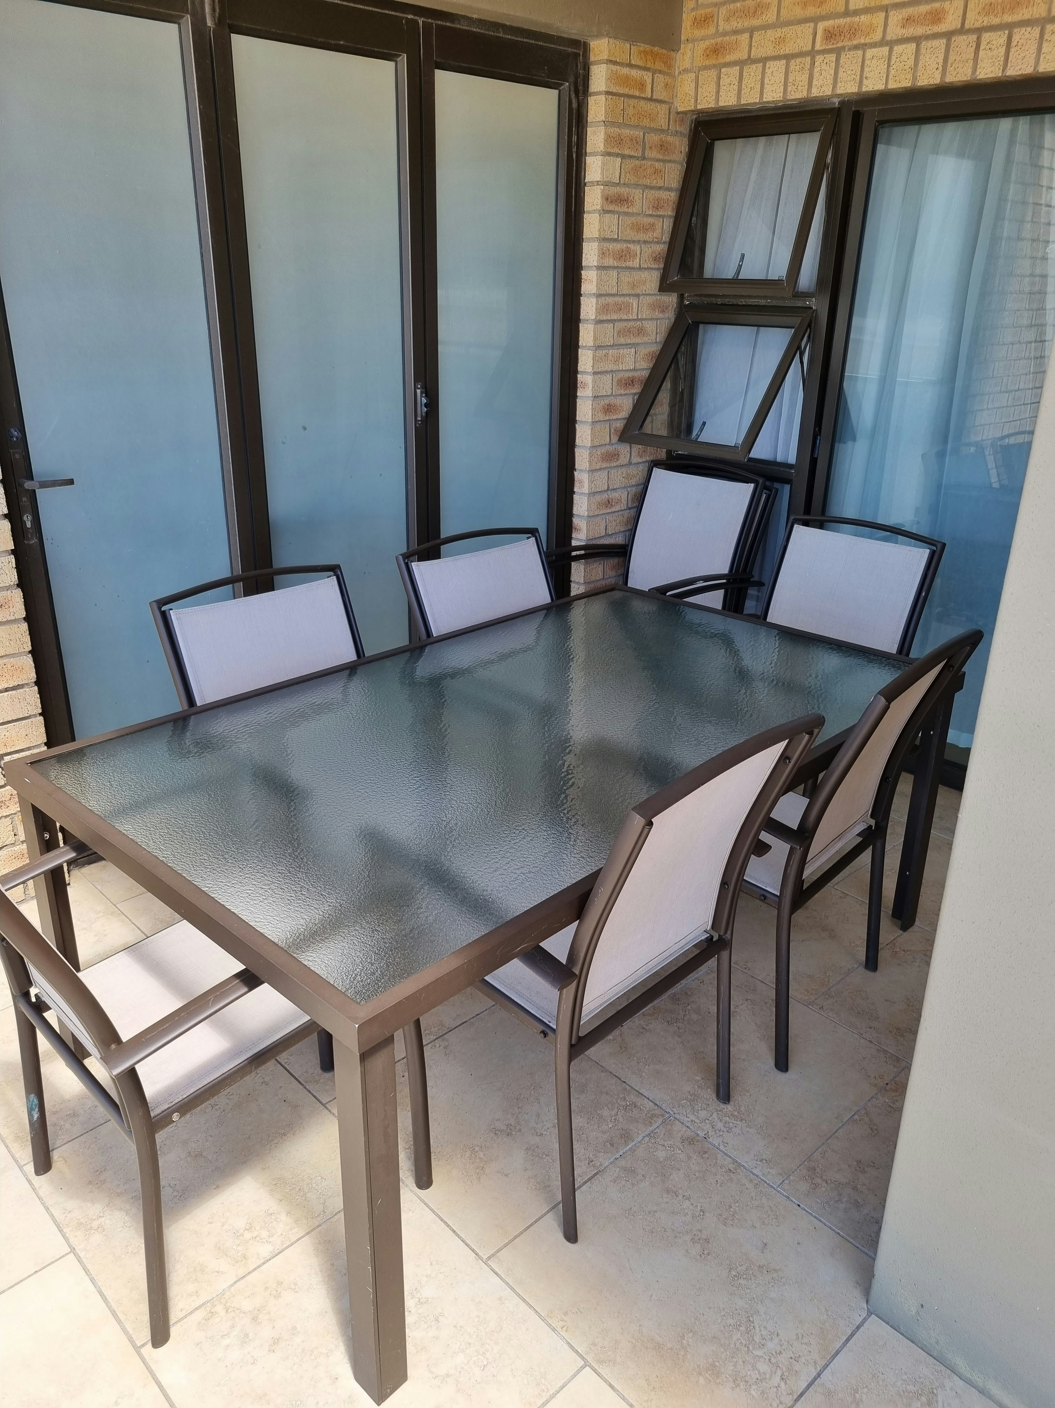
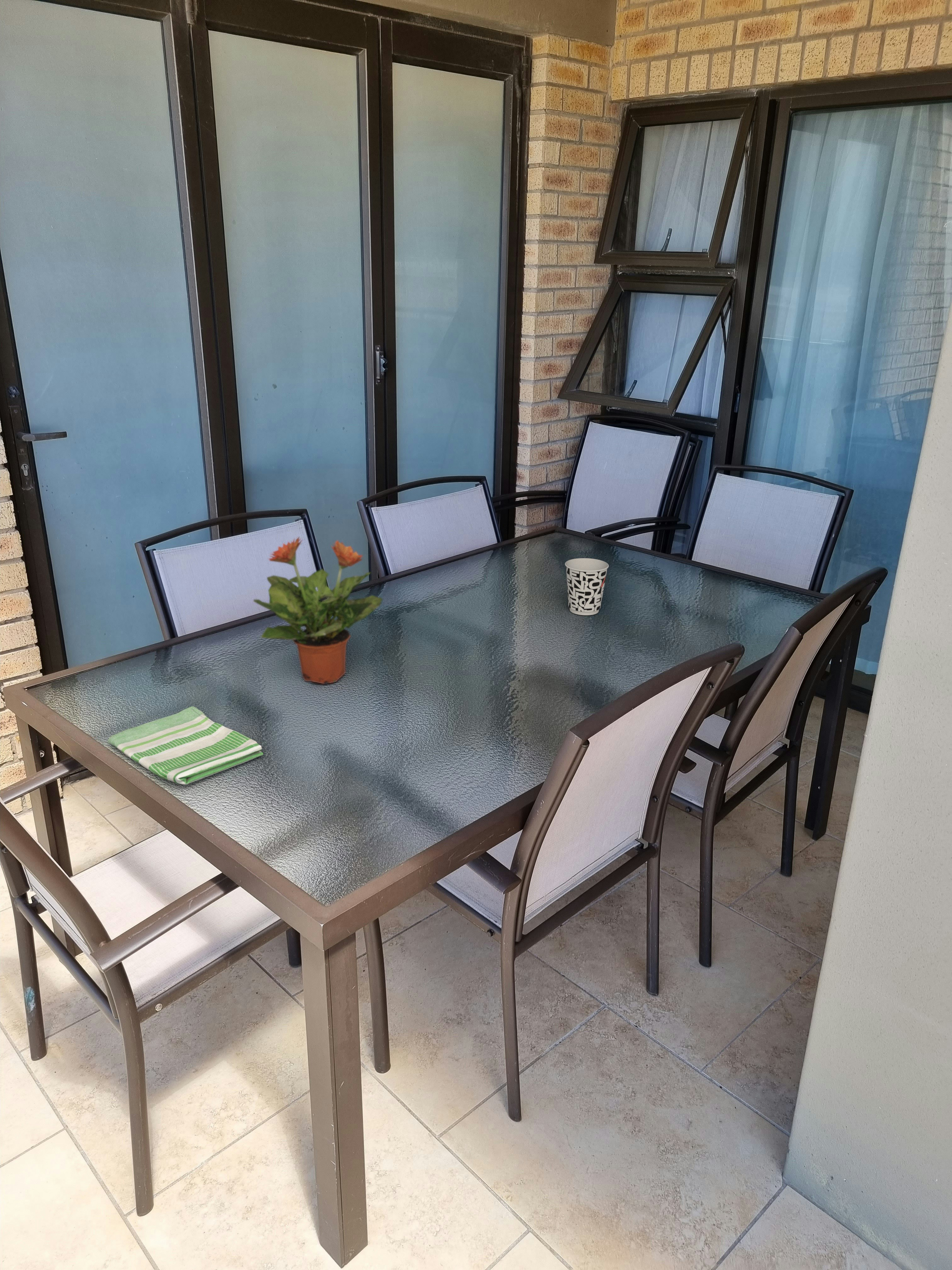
+ potted plant (320, 609)
+ cup (585, 587)
+ dish towel (186, 744)
